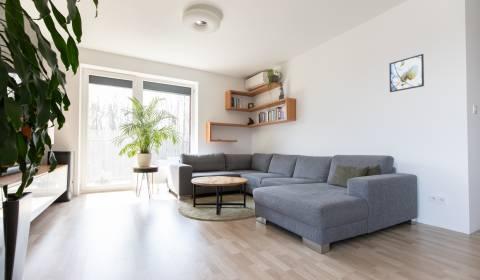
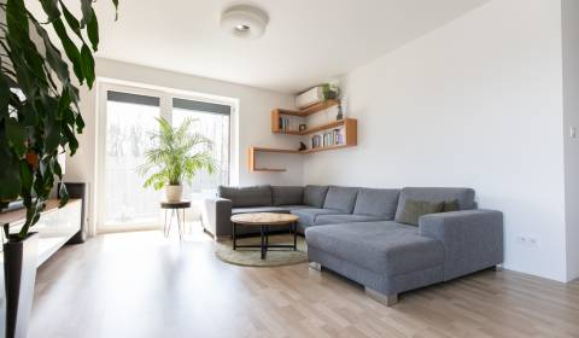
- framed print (405, 74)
